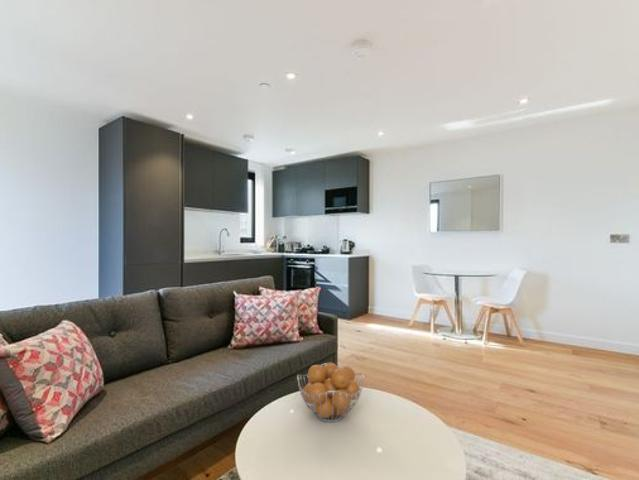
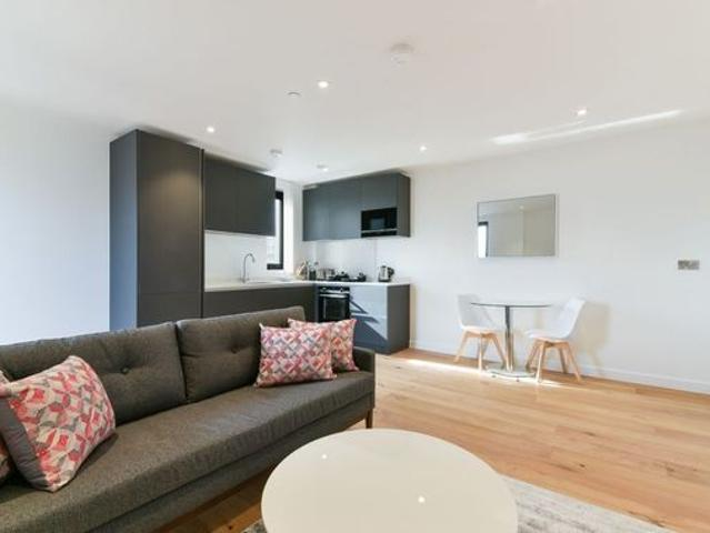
- fruit basket (330, 390)
